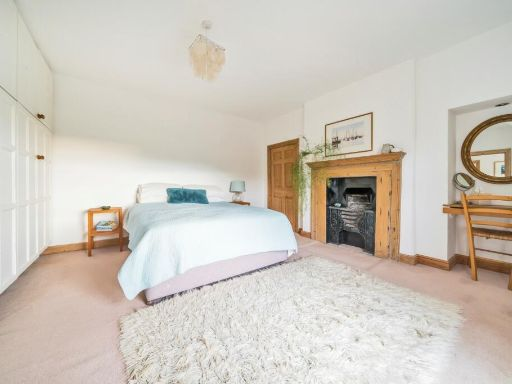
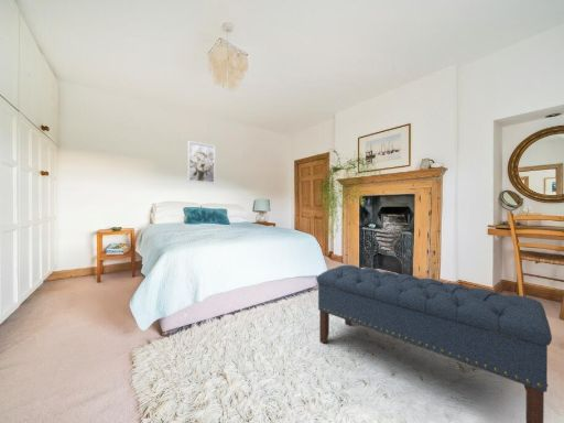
+ wall art (202, 163)
+ bench (410, 323)
